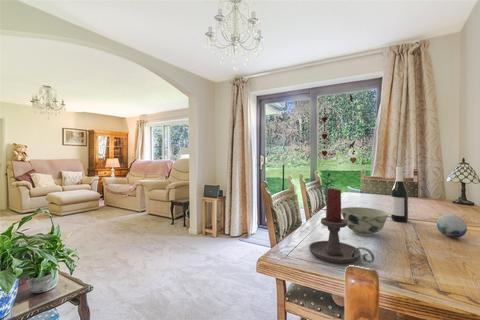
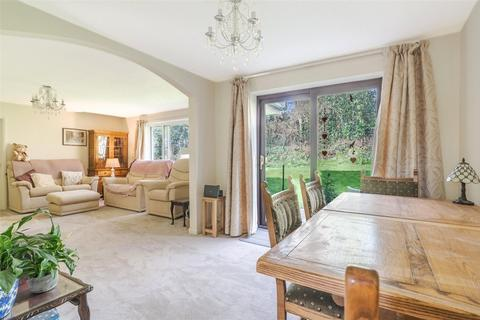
- wine bottle (399, 193)
- decorative orb (451, 225)
- candle holder (340, 222)
- bowl (363, 222)
